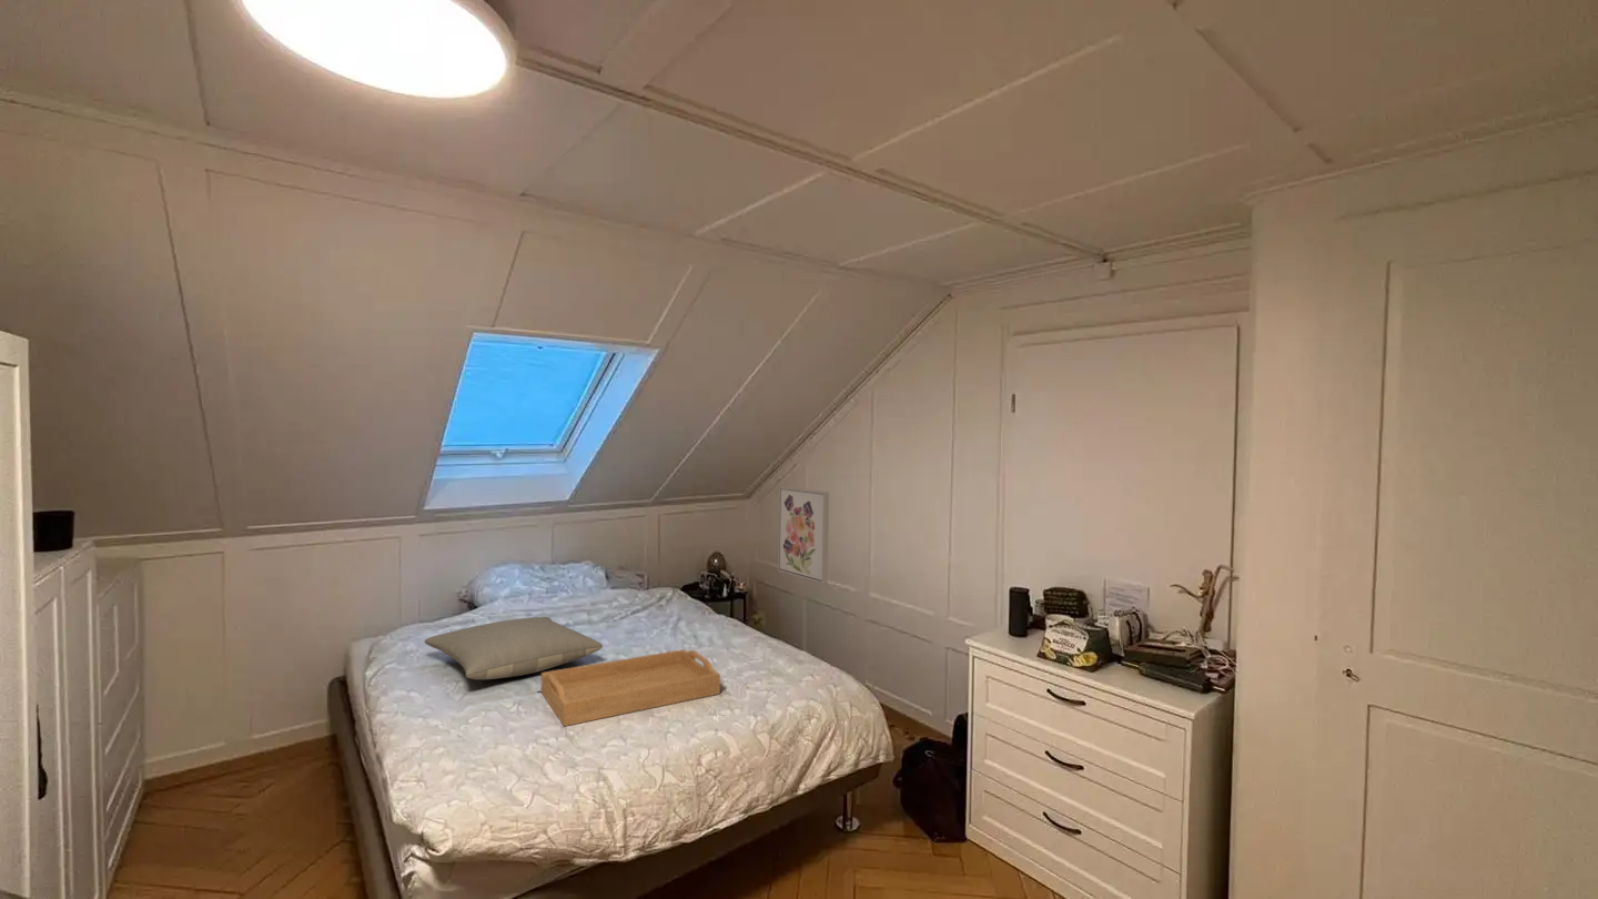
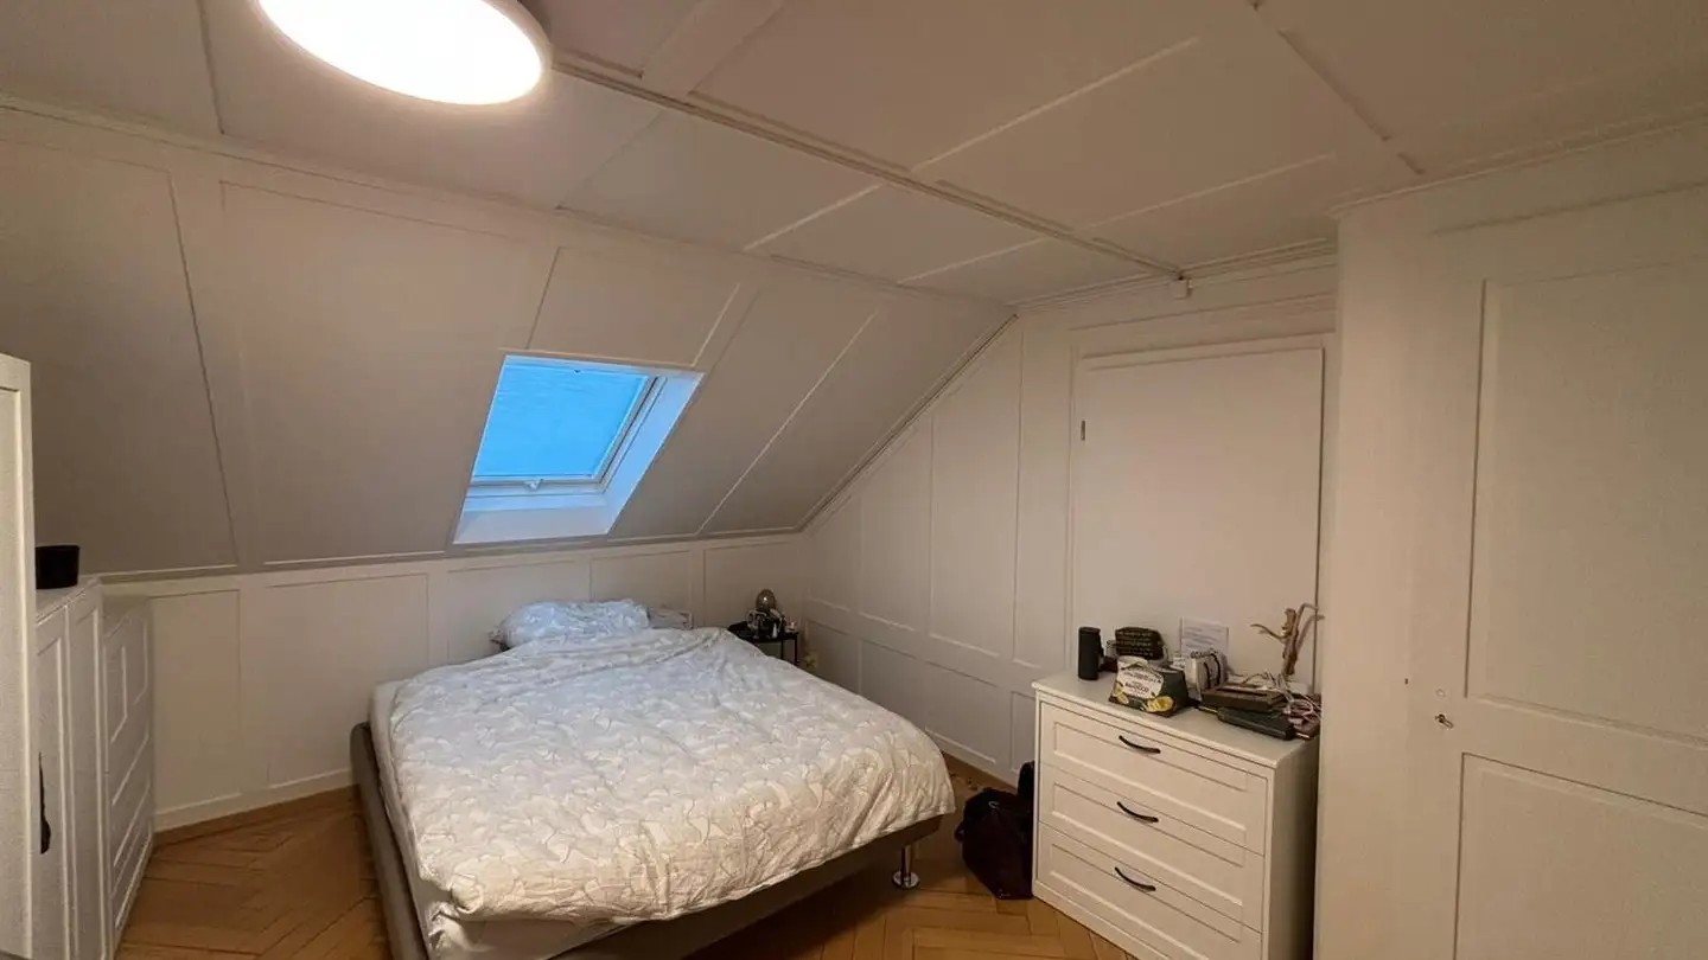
- serving tray (630, 679)
- wall art (802, 533)
- pillow (513, 644)
